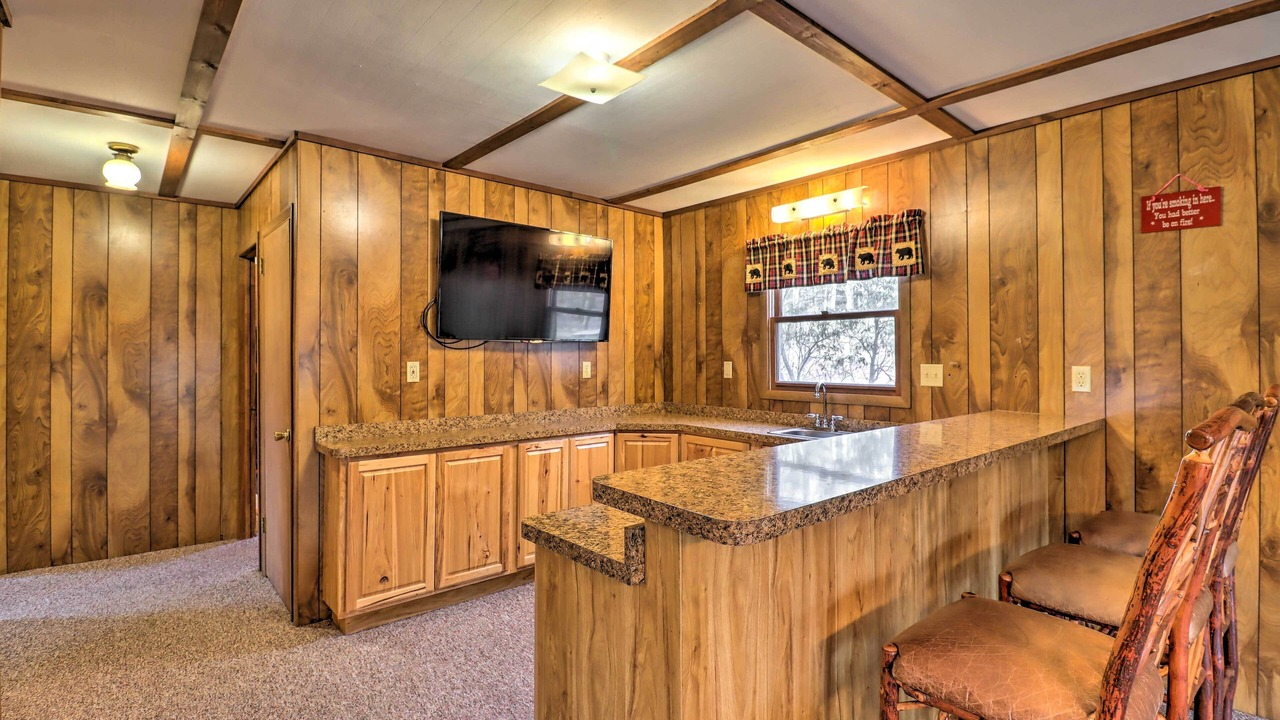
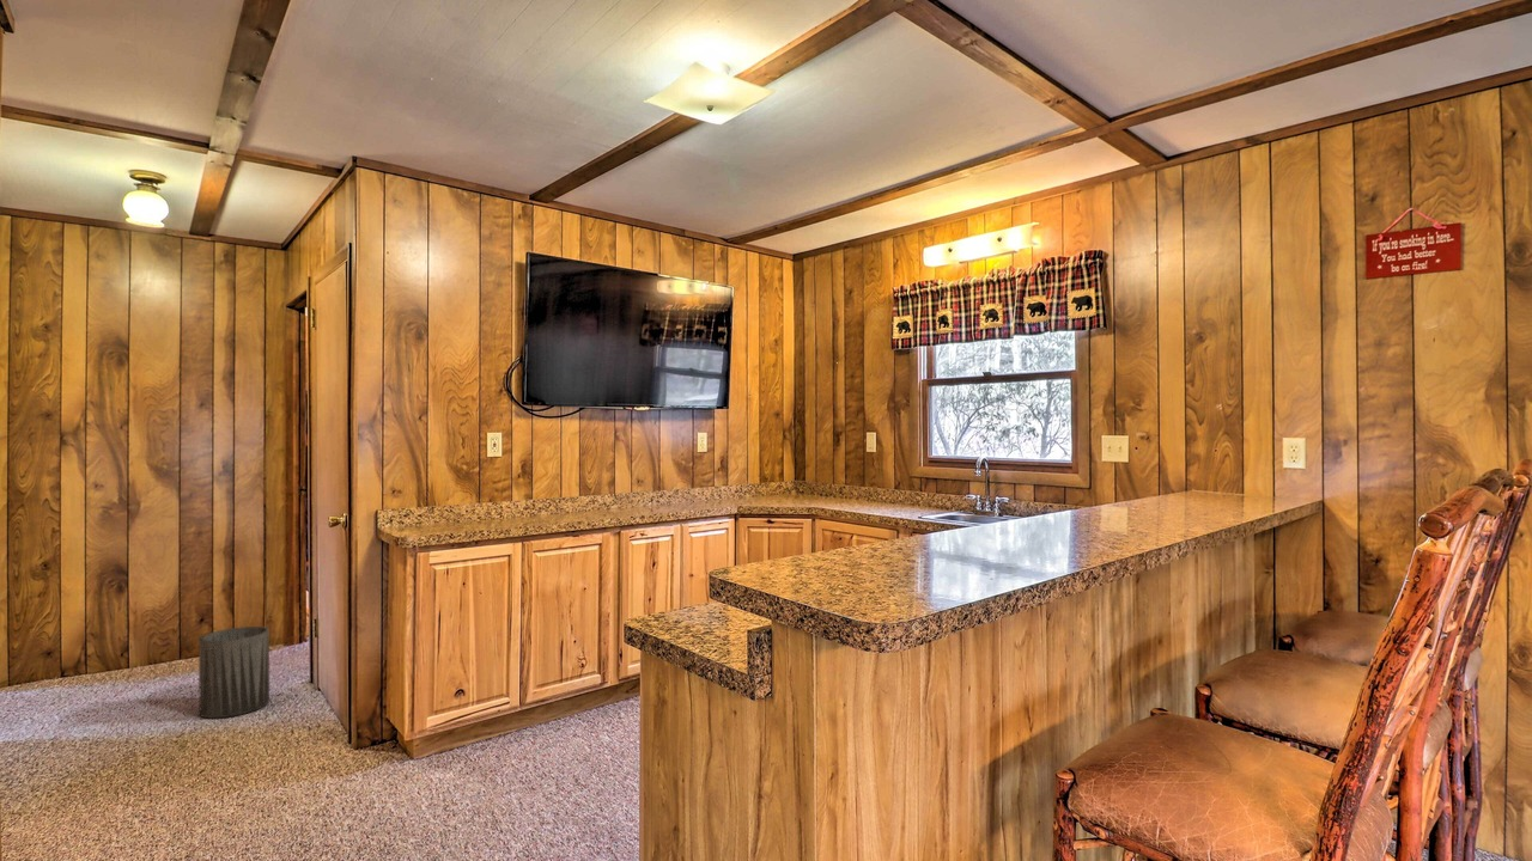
+ trash can (235, 670)
